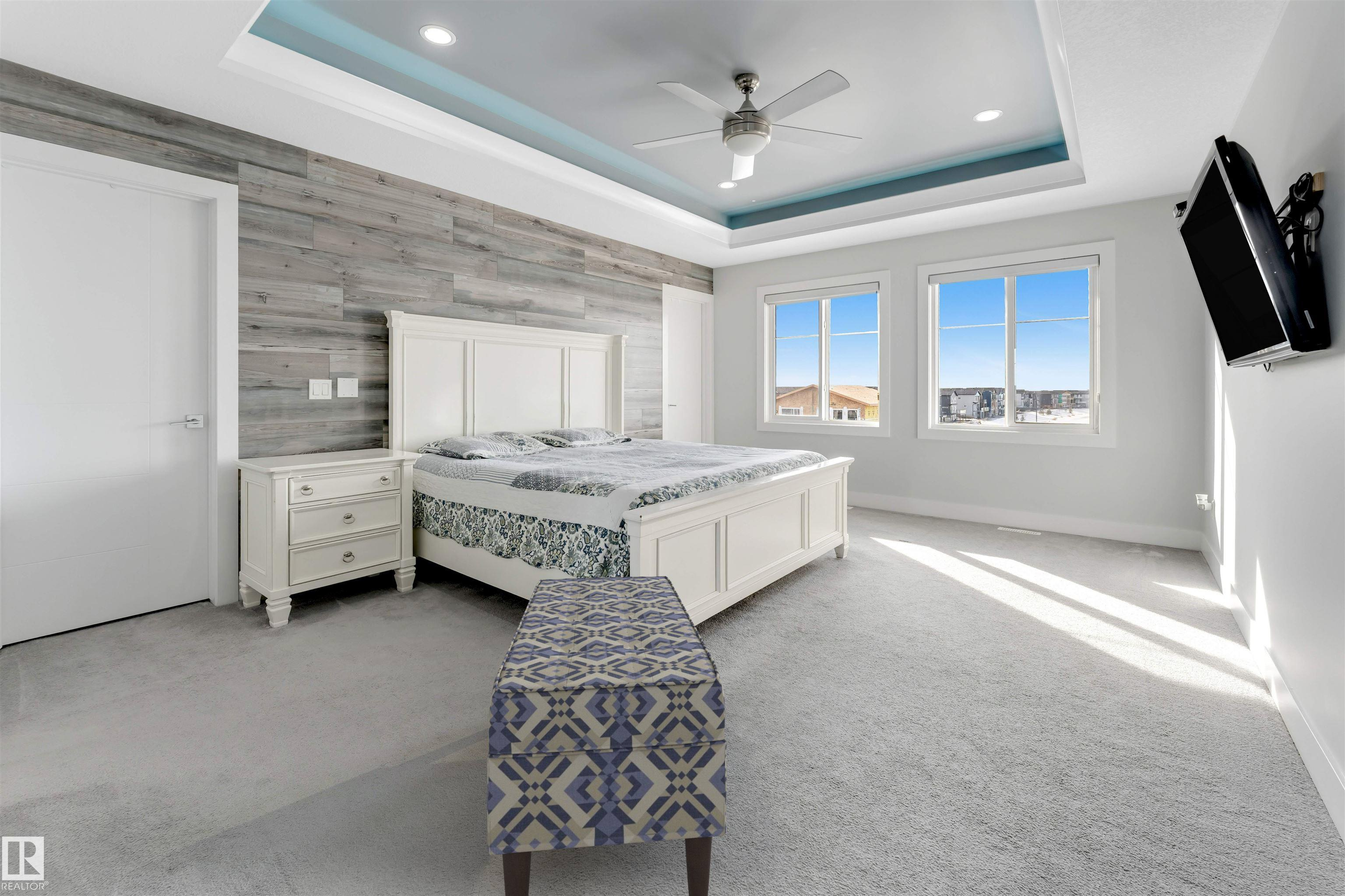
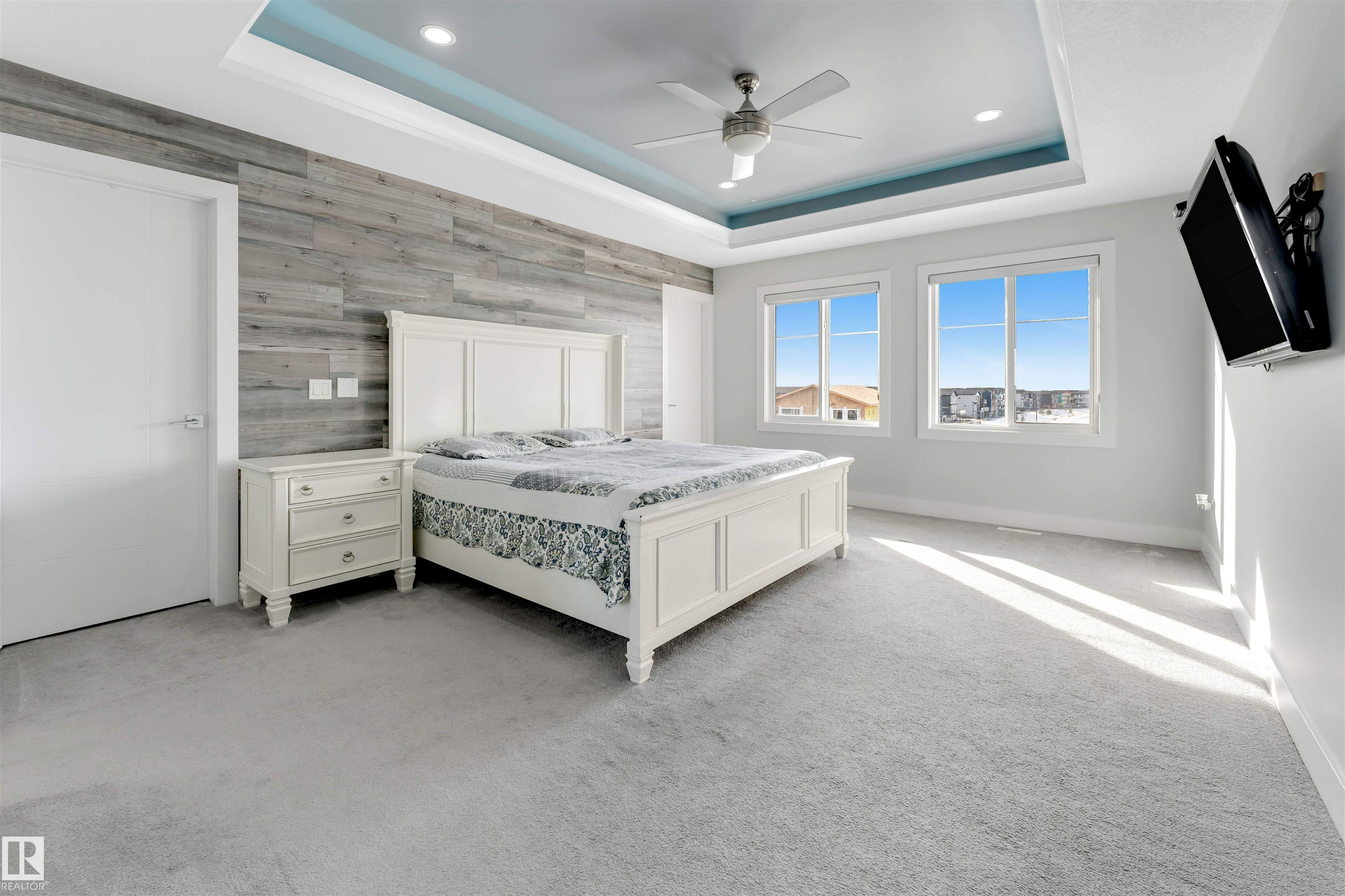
- bench (606, 699)
